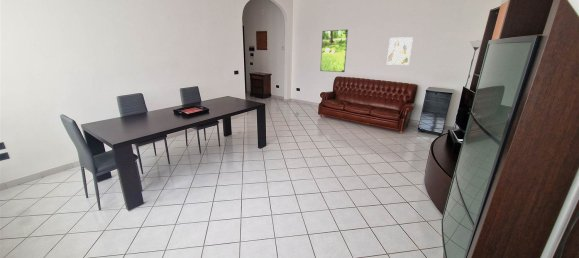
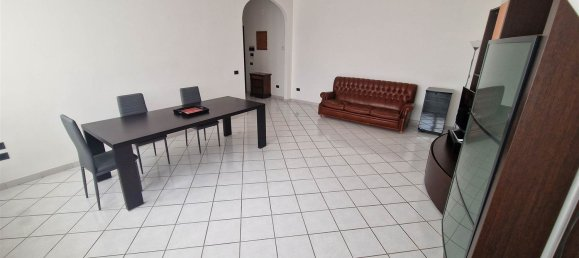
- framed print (399, 51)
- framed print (333, 51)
